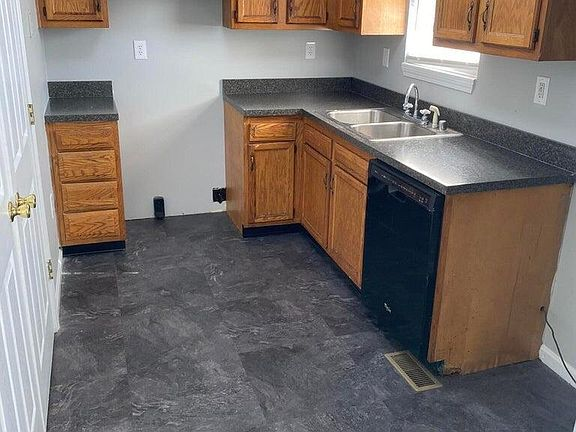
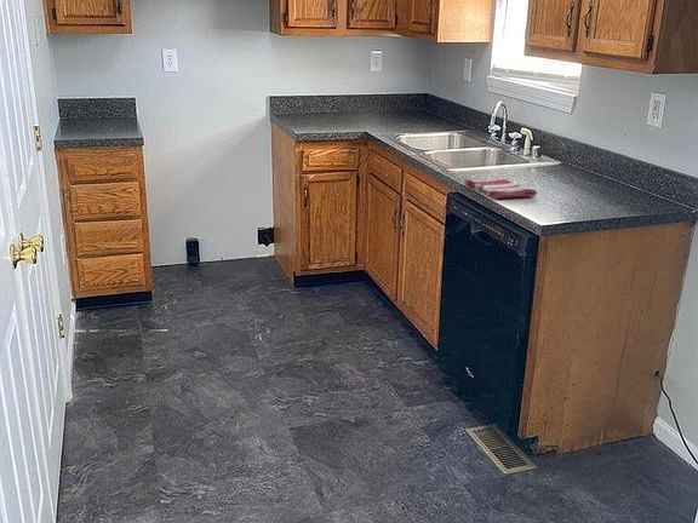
+ dish towel (498, 186)
